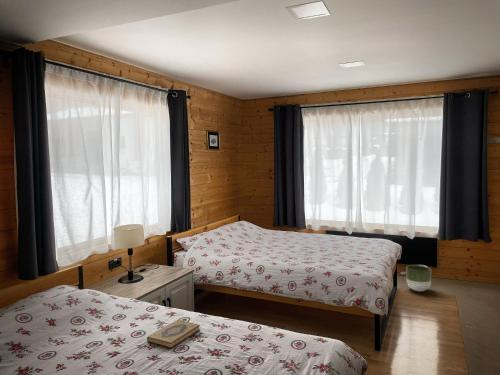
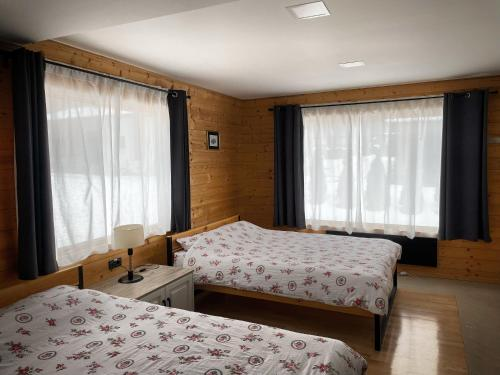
- planter (418, 278)
- hardback book (174, 333)
